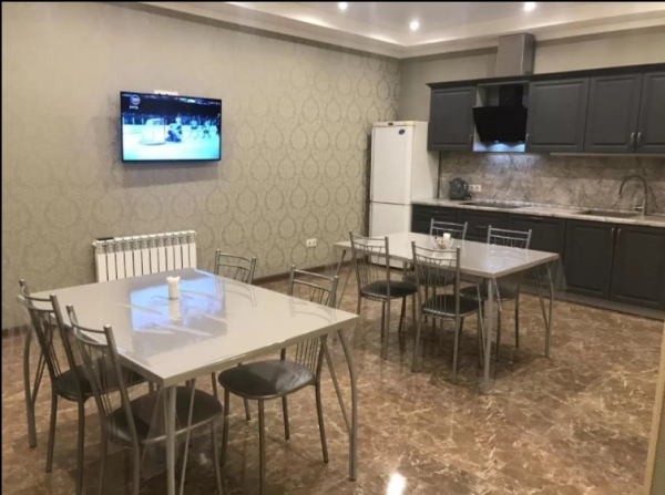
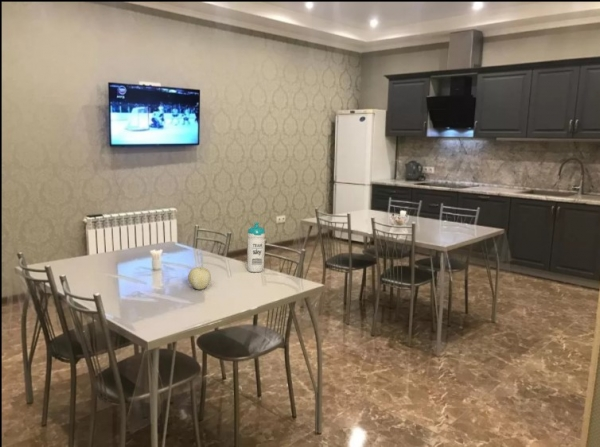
+ fruit (199, 278)
+ water bottle (256, 246)
